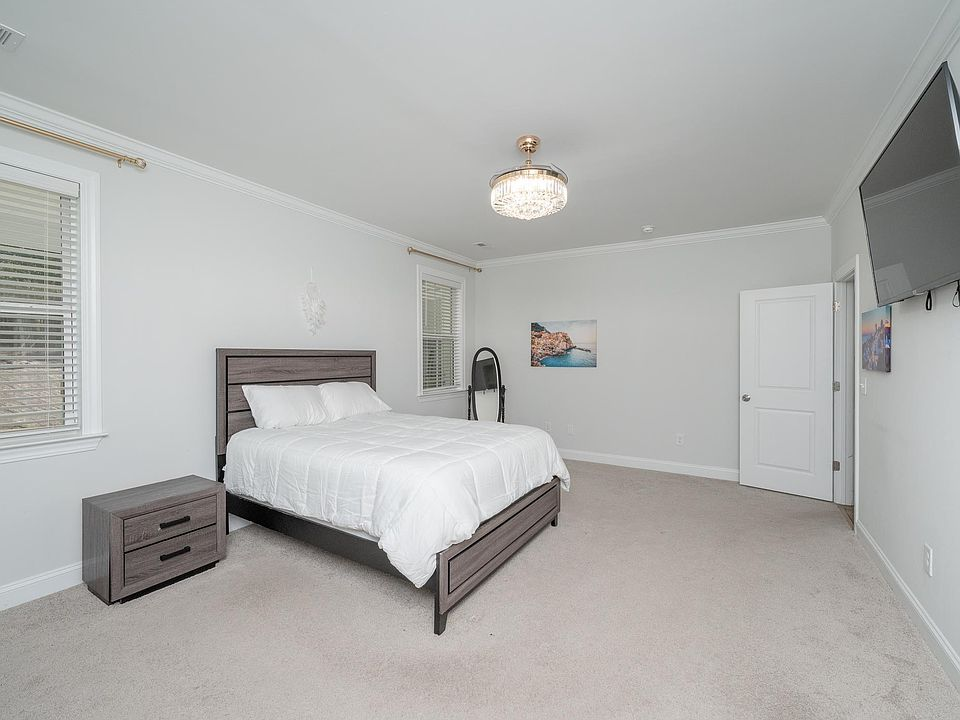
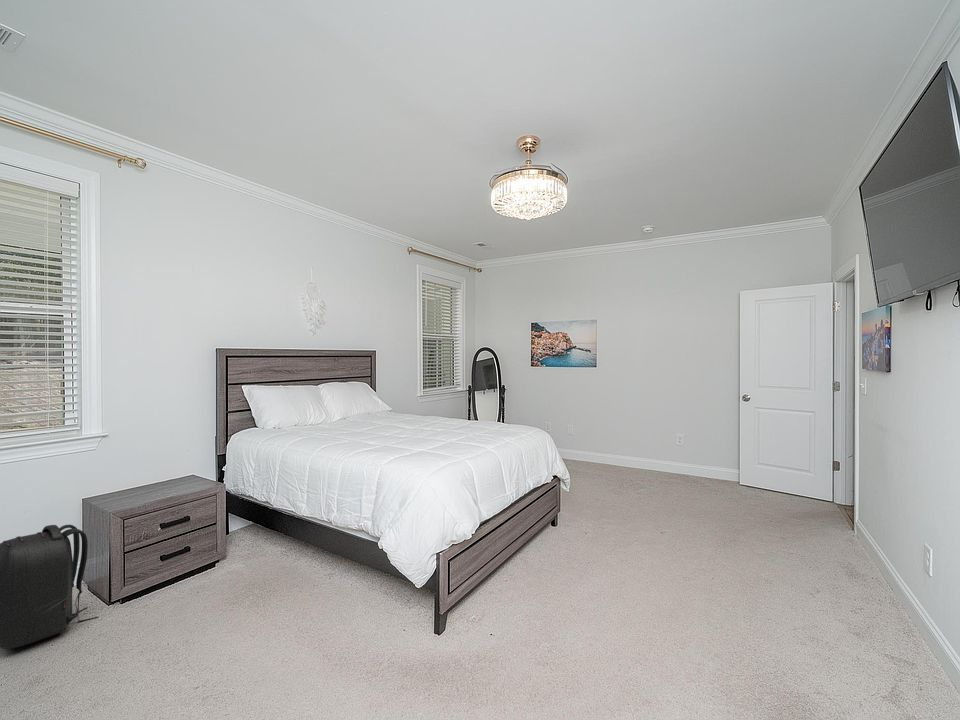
+ backpack (42, 579)
